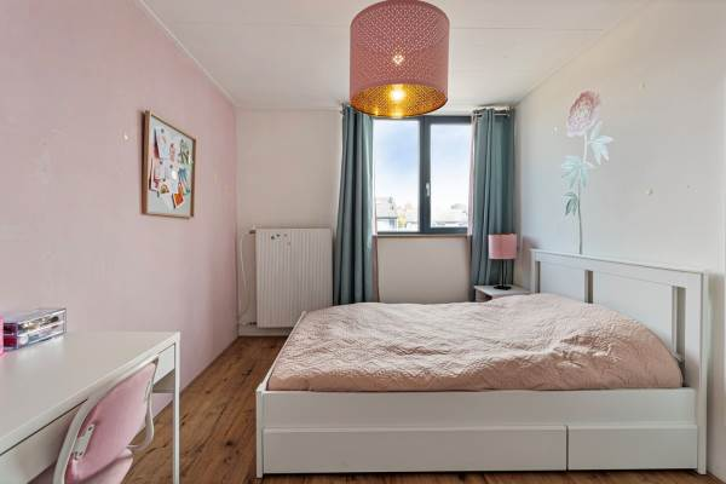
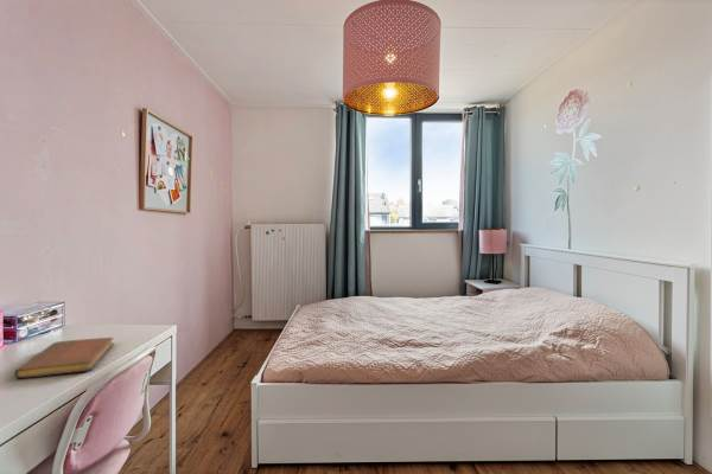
+ notebook (70, 354)
